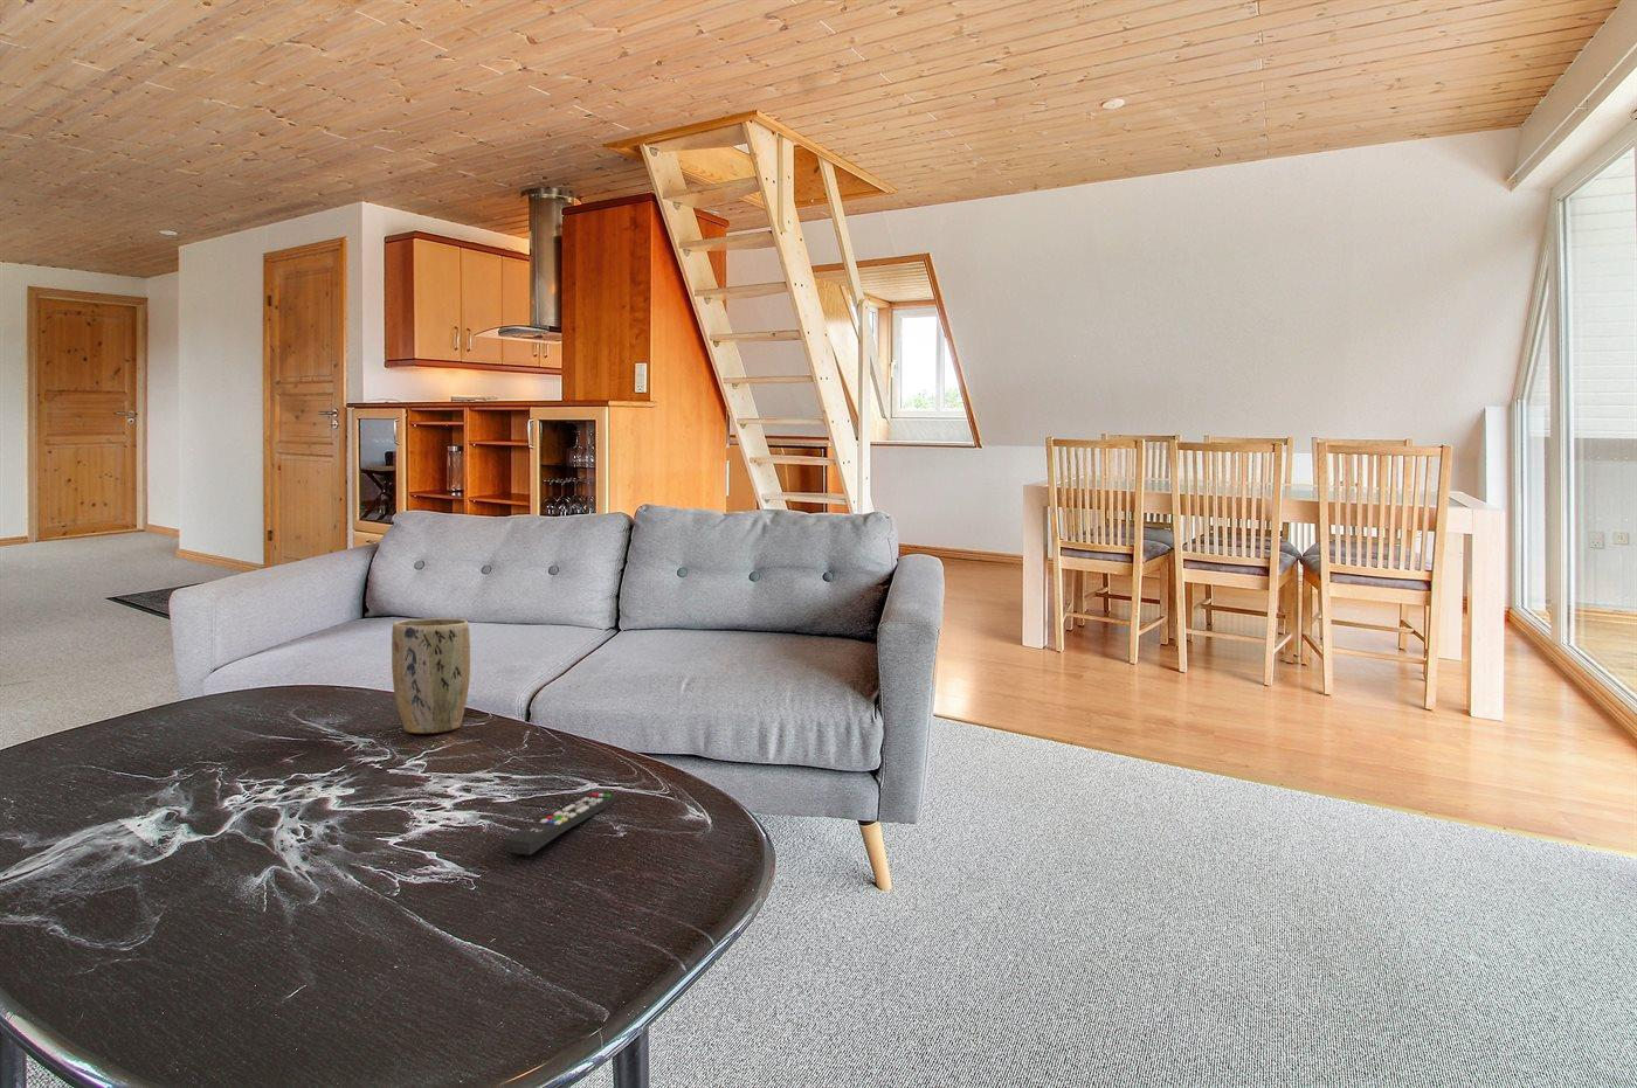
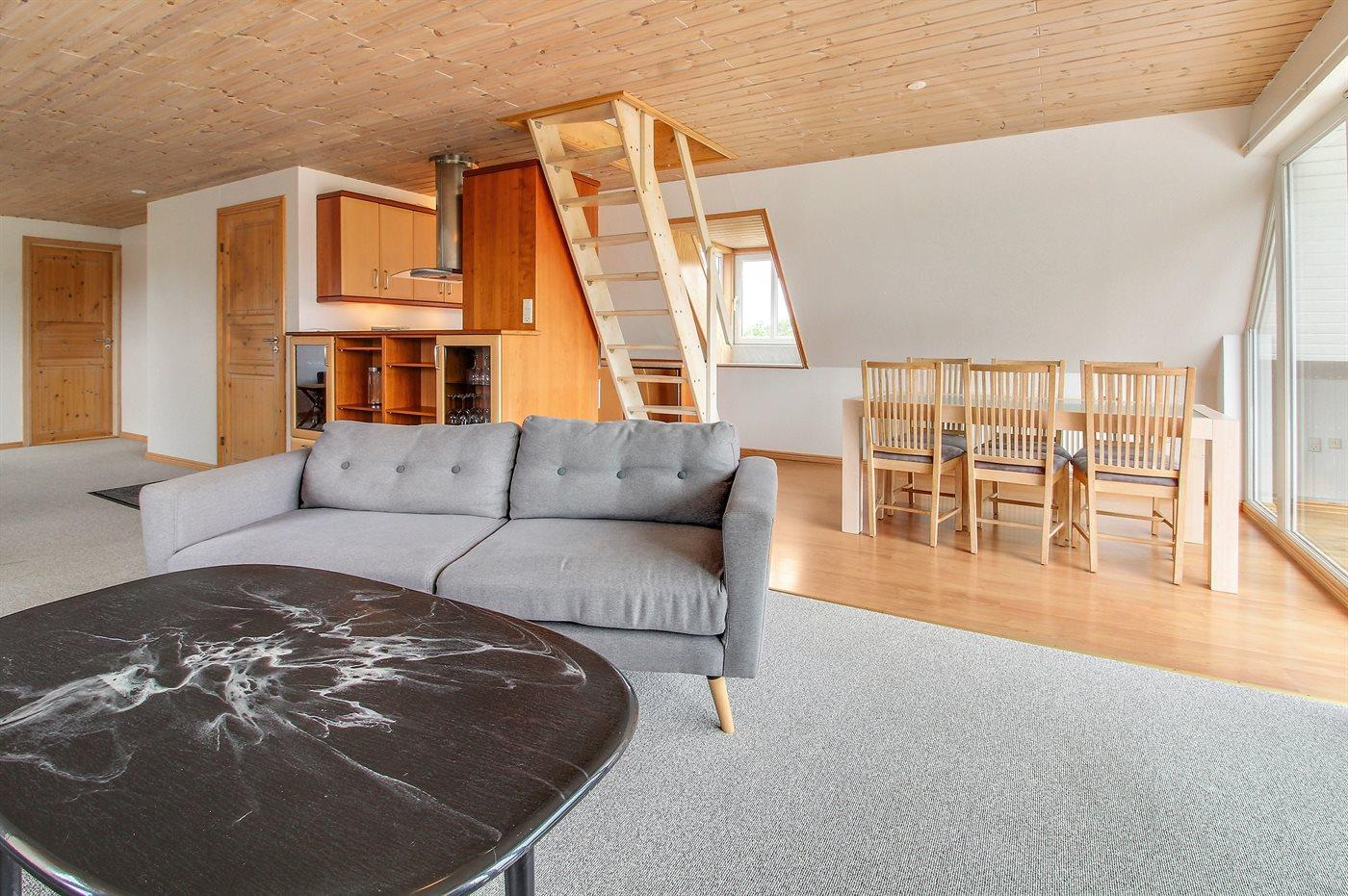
- remote control (565, 820)
- plant pot (431, 674)
